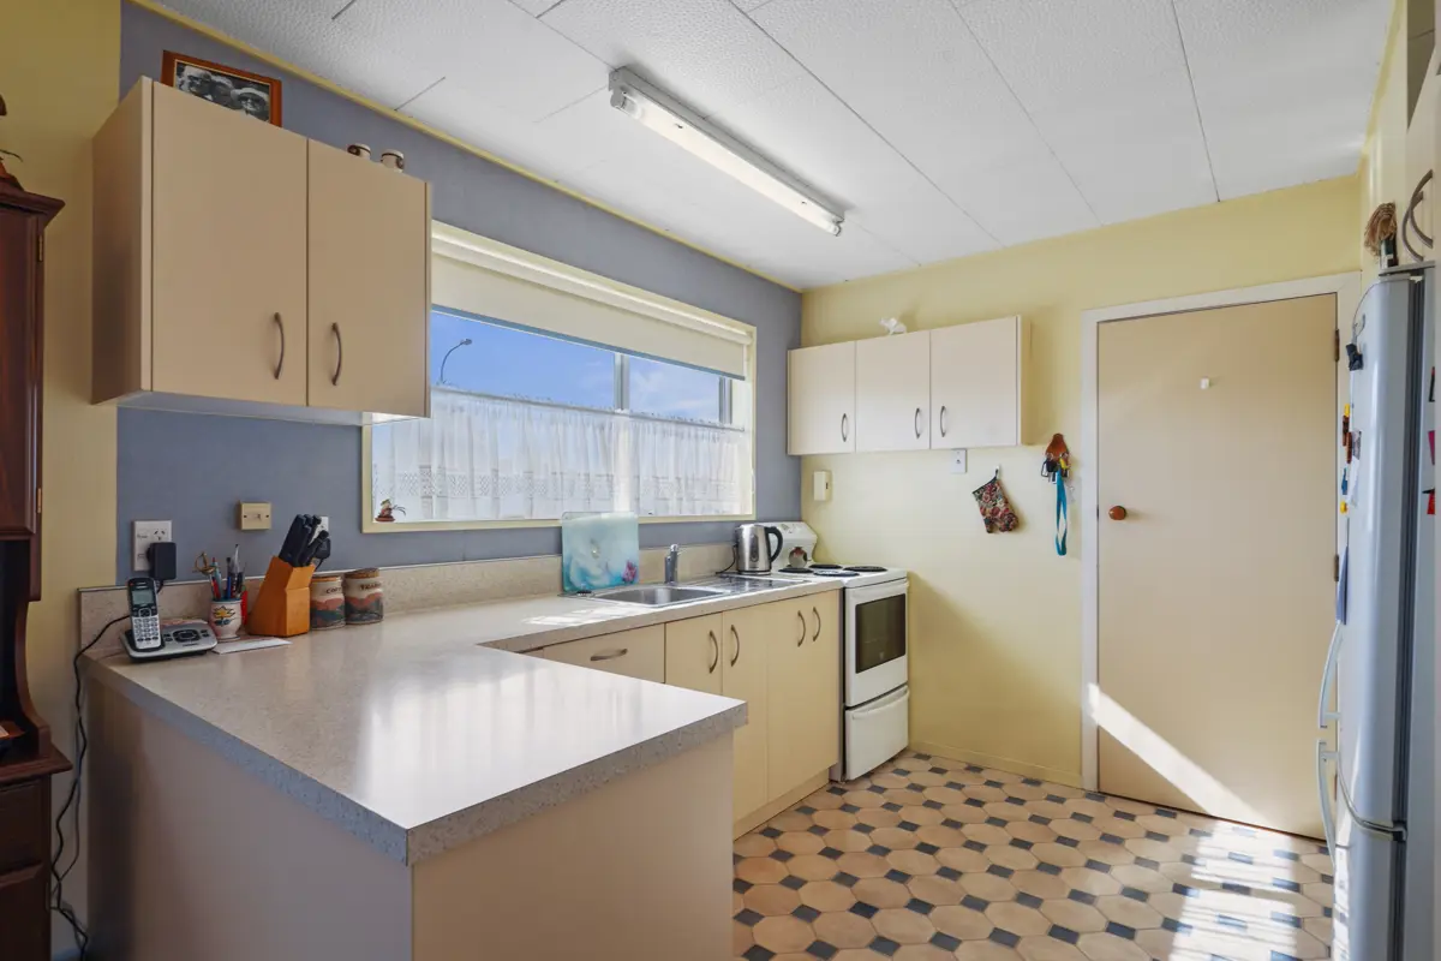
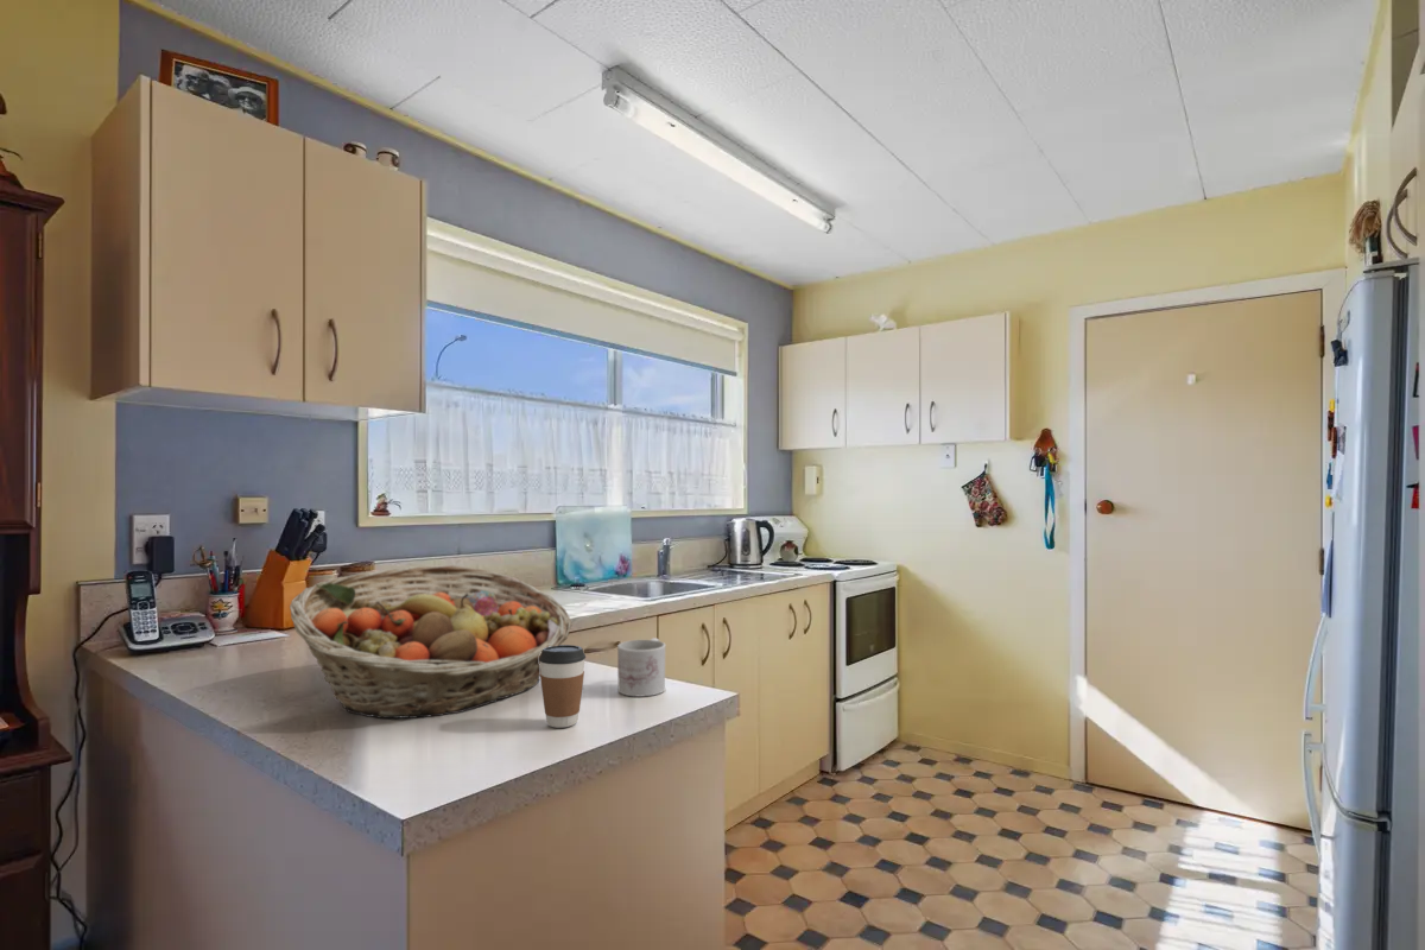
+ fruit basket (441, 632)
+ mug (645, 664)
+ coffee cup (562, 685)
